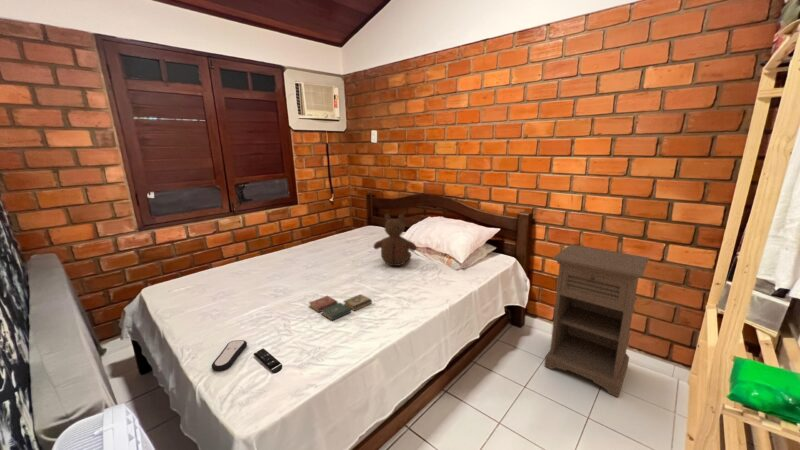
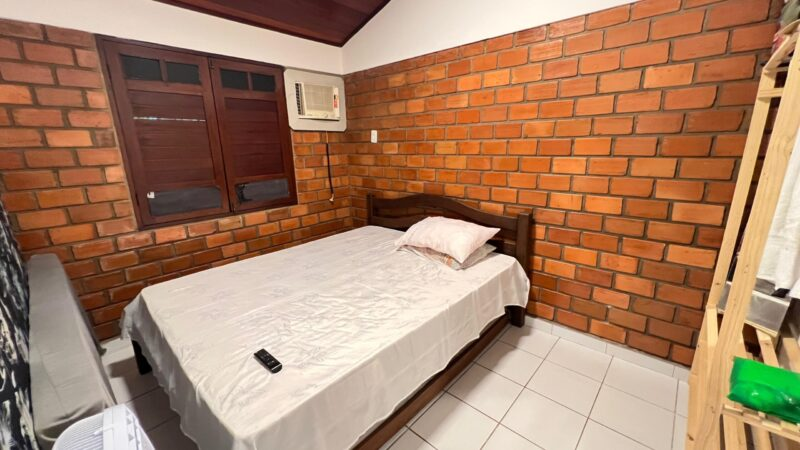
- remote control (229, 354)
- nightstand (592, 314)
- book (340, 303)
- teddy bear (396, 238)
